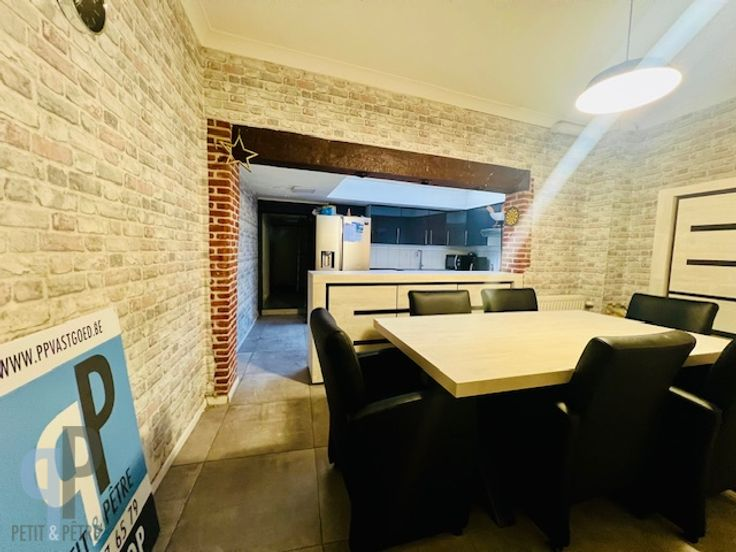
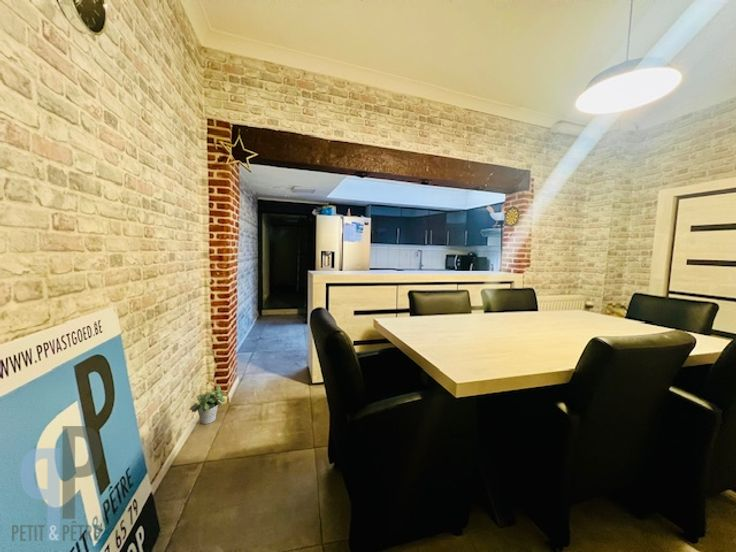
+ potted plant (209, 406)
